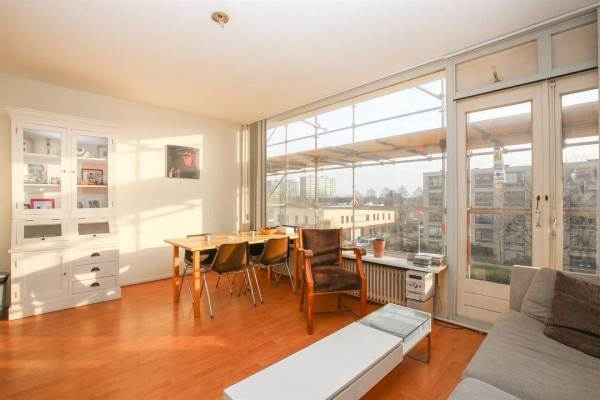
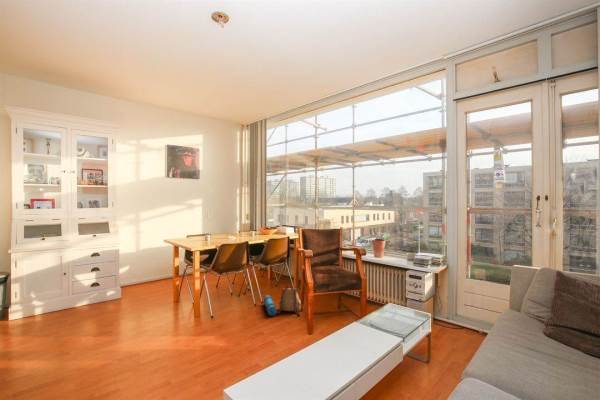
+ backpack (281, 297)
